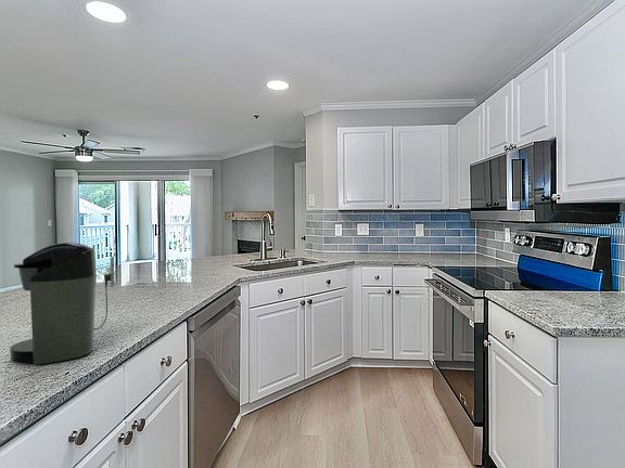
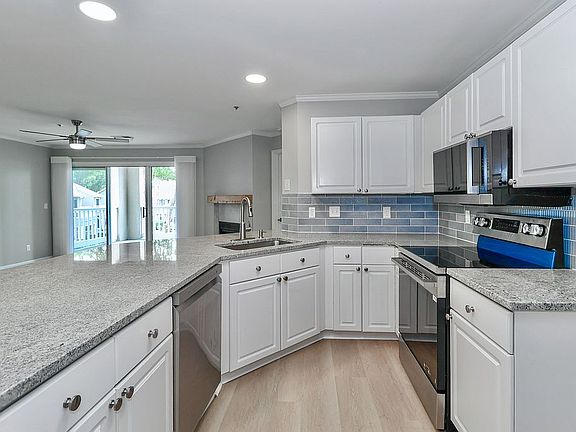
- coffee maker (64, 294)
